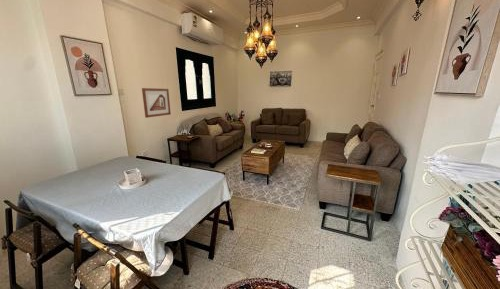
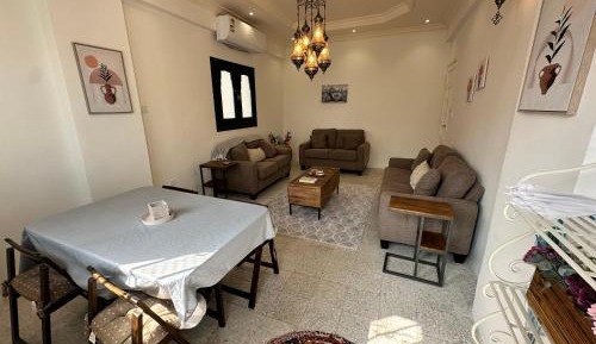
- picture frame (157, 102)
